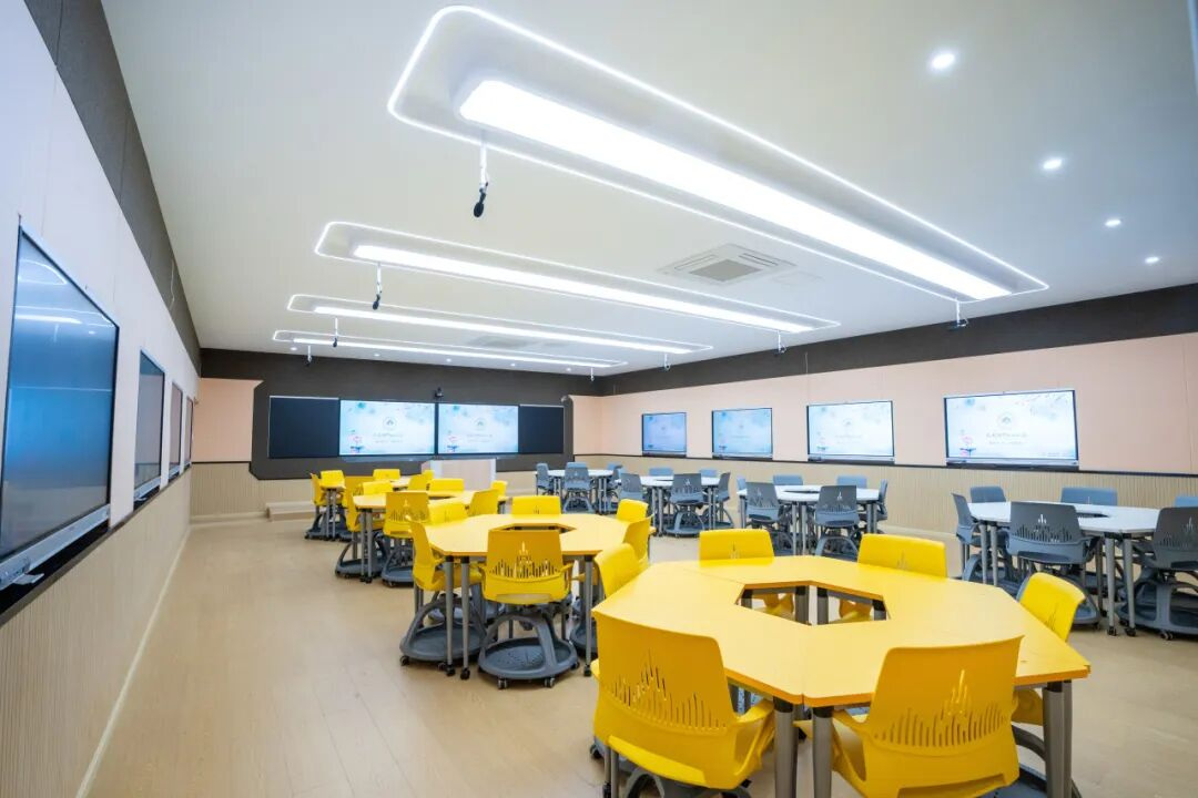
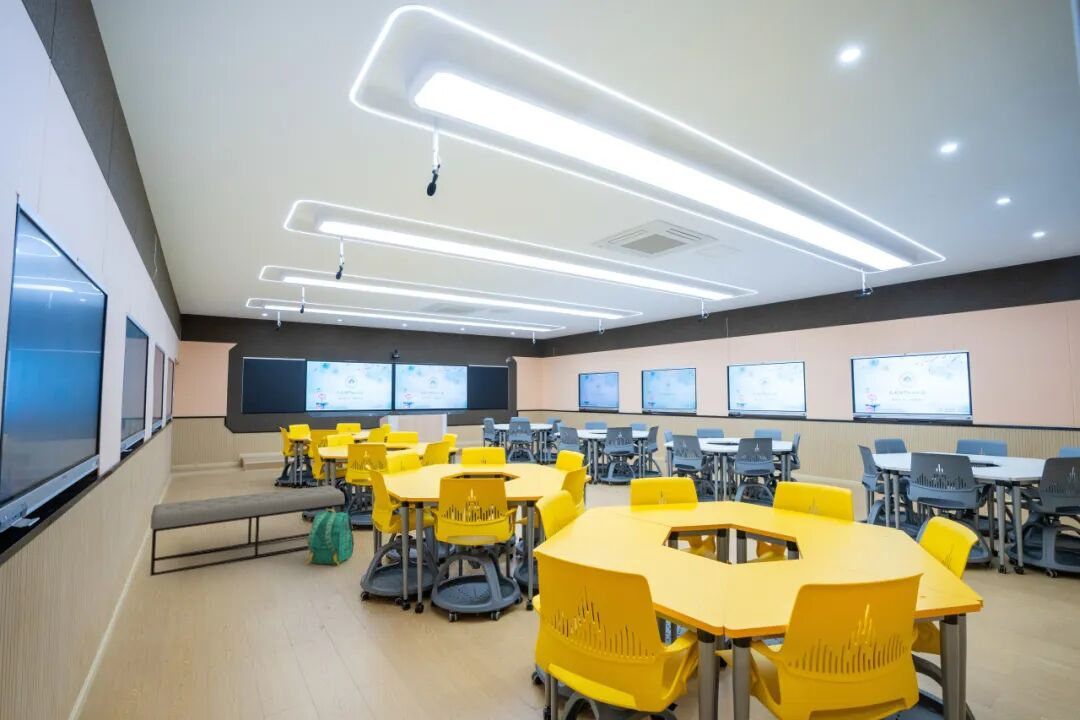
+ backpack (331, 534)
+ bench (251, 524)
